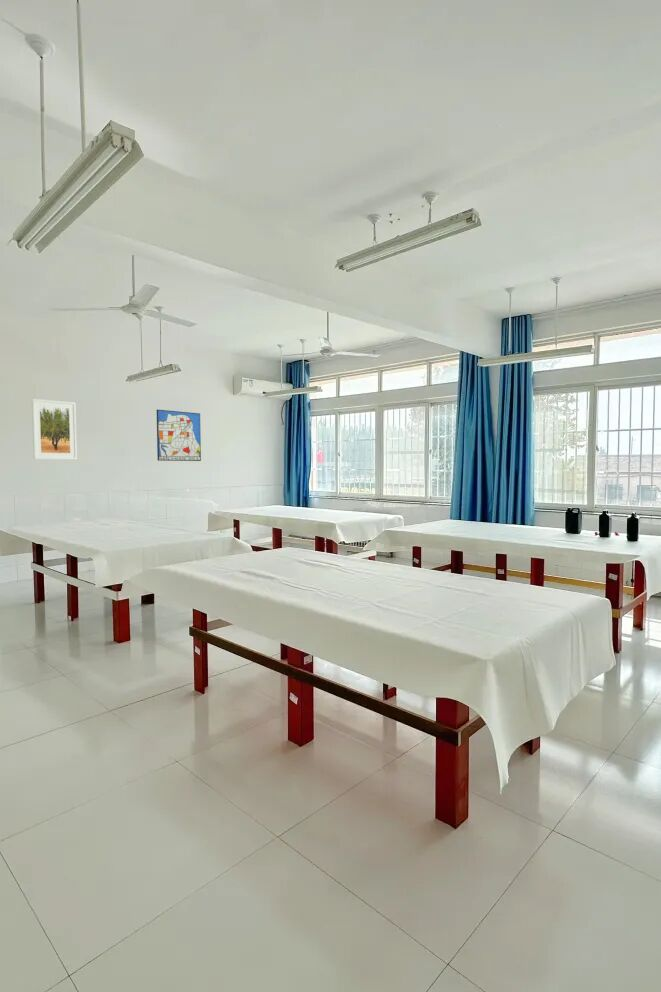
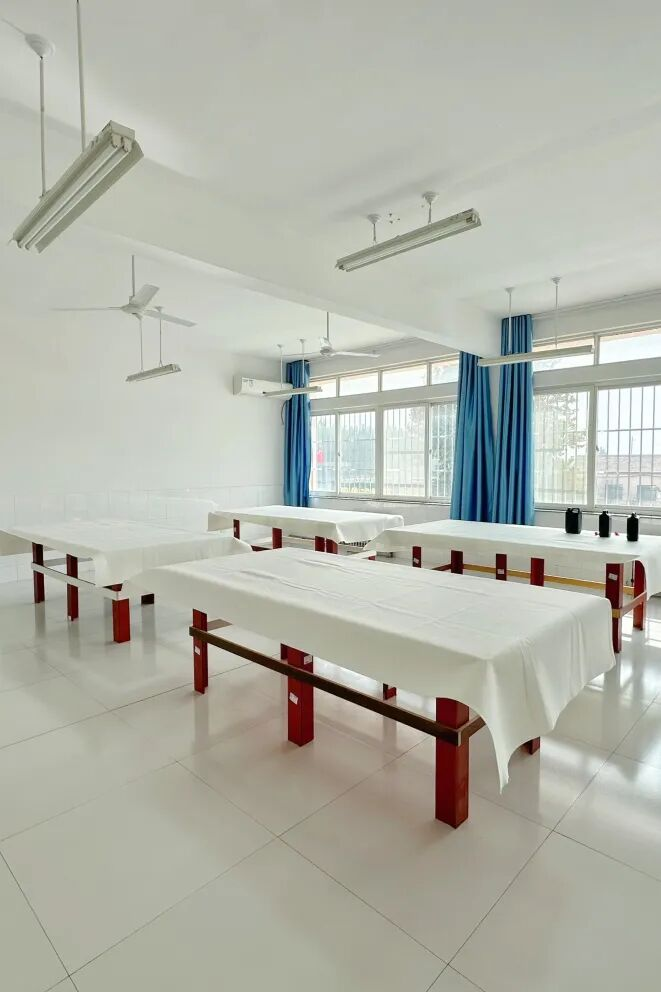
- wall art (179, 436)
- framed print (55, 430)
